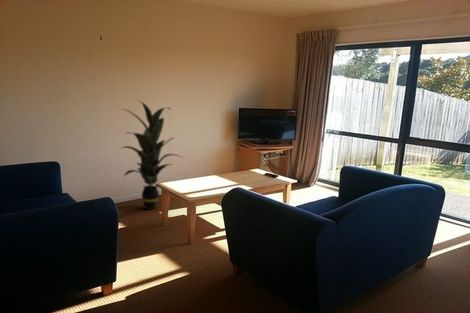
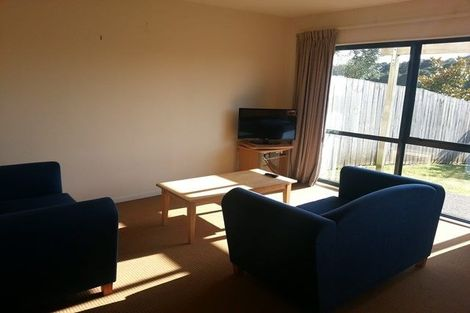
- indoor plant (146, 155)
